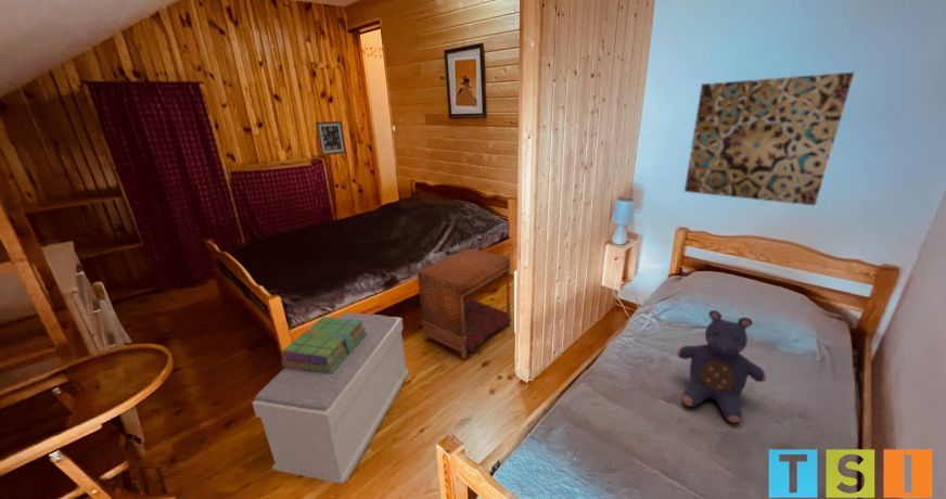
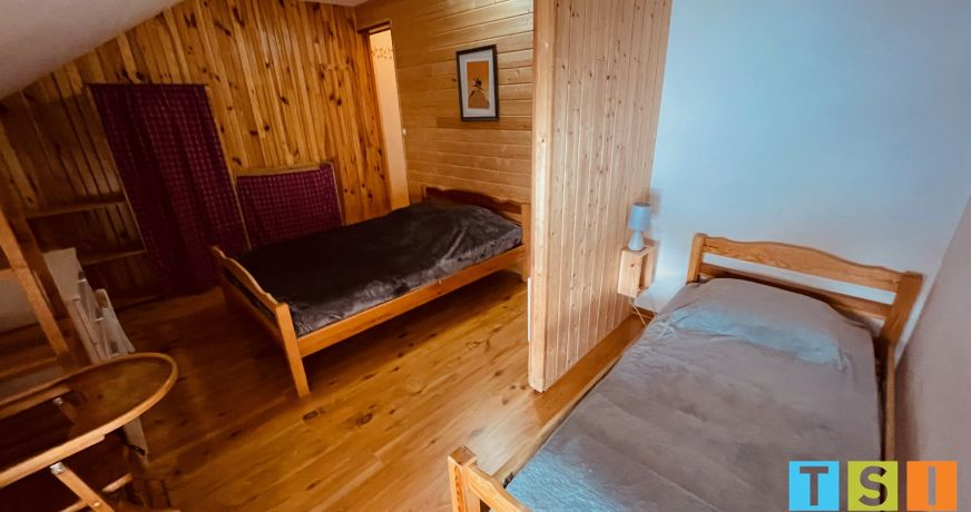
- wall art (756, 141)
- teddy bear (720, 361)
- canopy bed (466, 300)
- wall art (331, 138)
- bench (344, 386)
- stack of books (325, 342)
